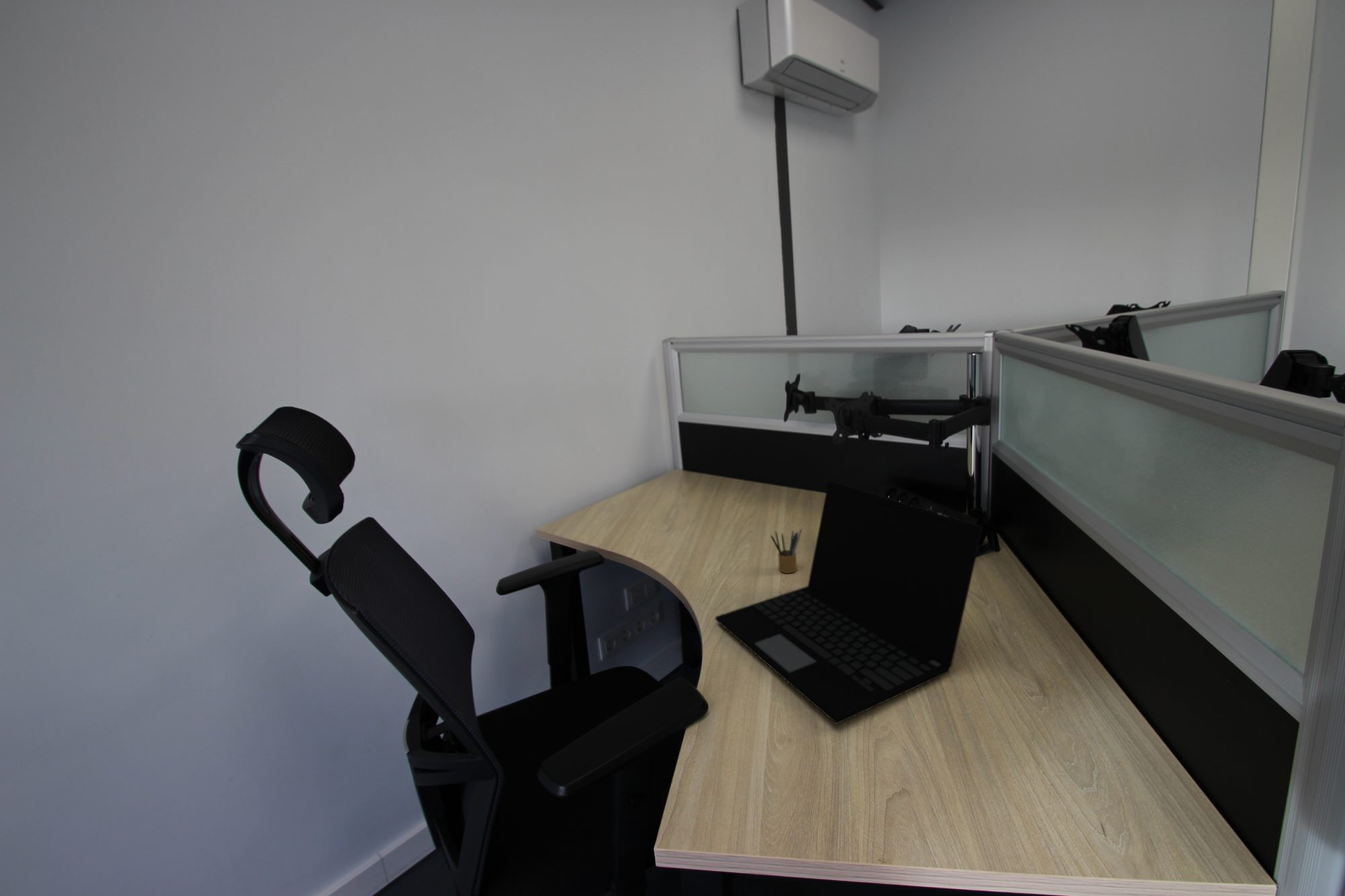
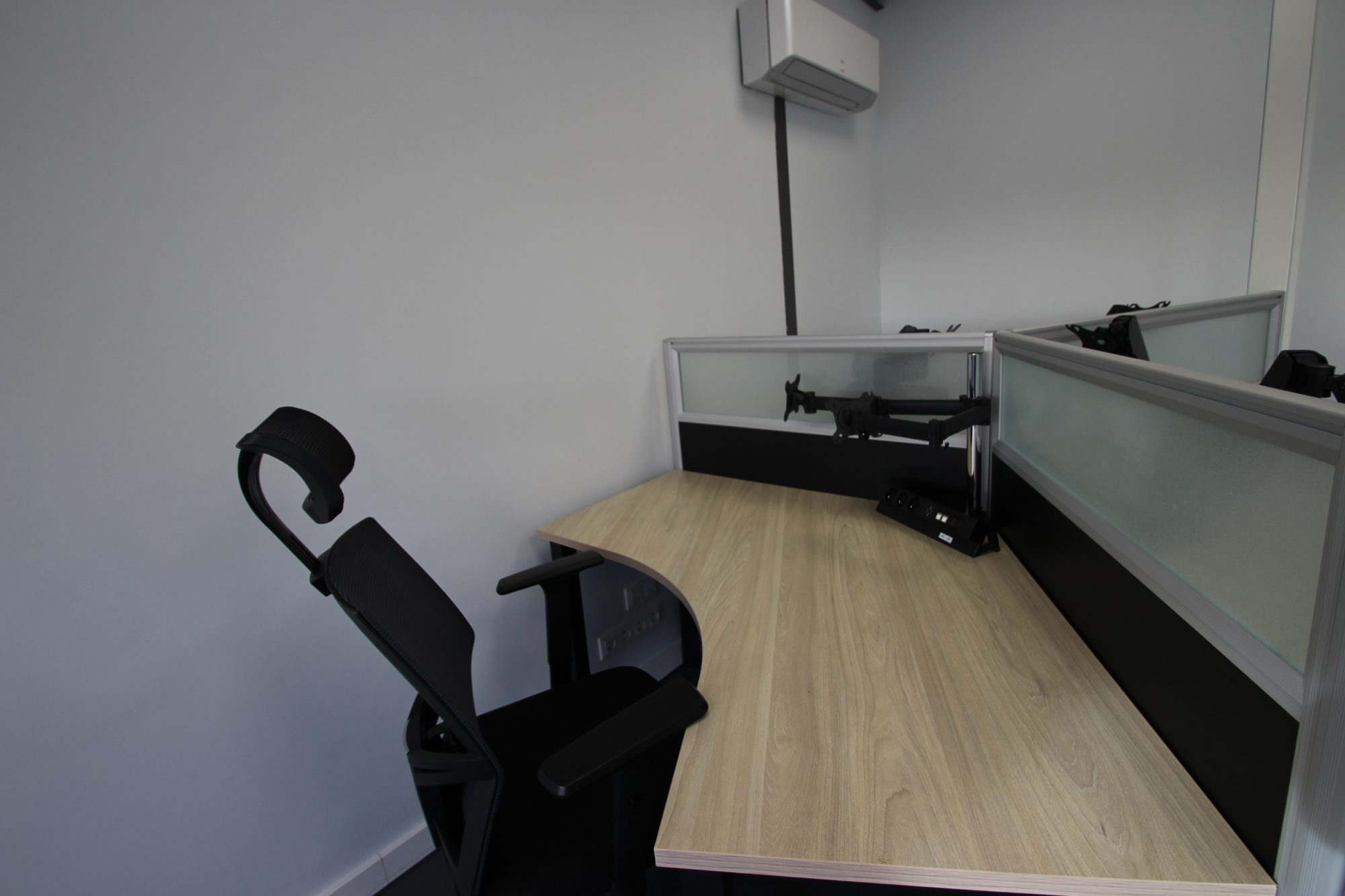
- pencil box (785, 550)
- laptop (833, 579)
